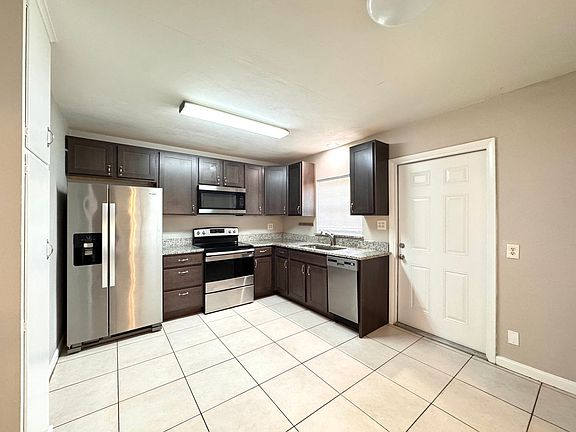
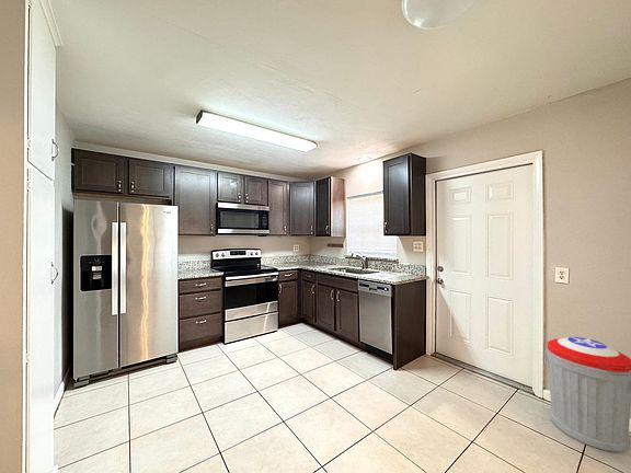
+ trash can (586, 385)
